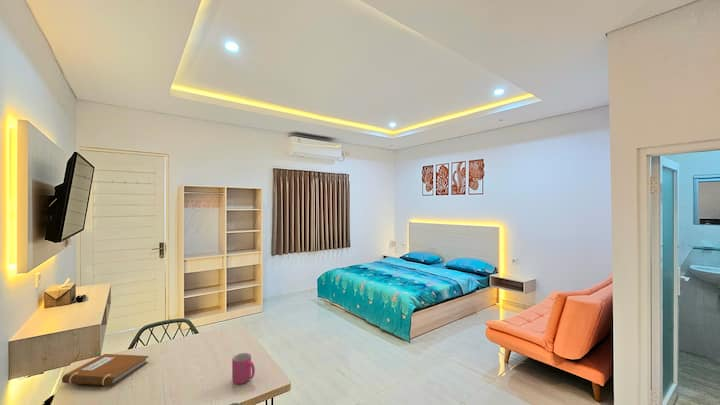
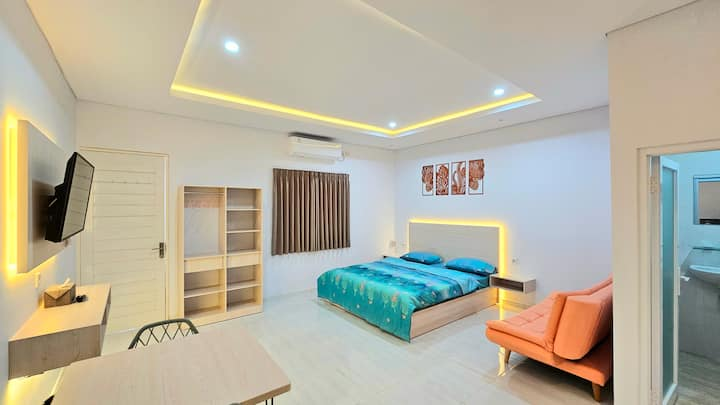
- notebook (106, 369)
- mug (244, 369)
